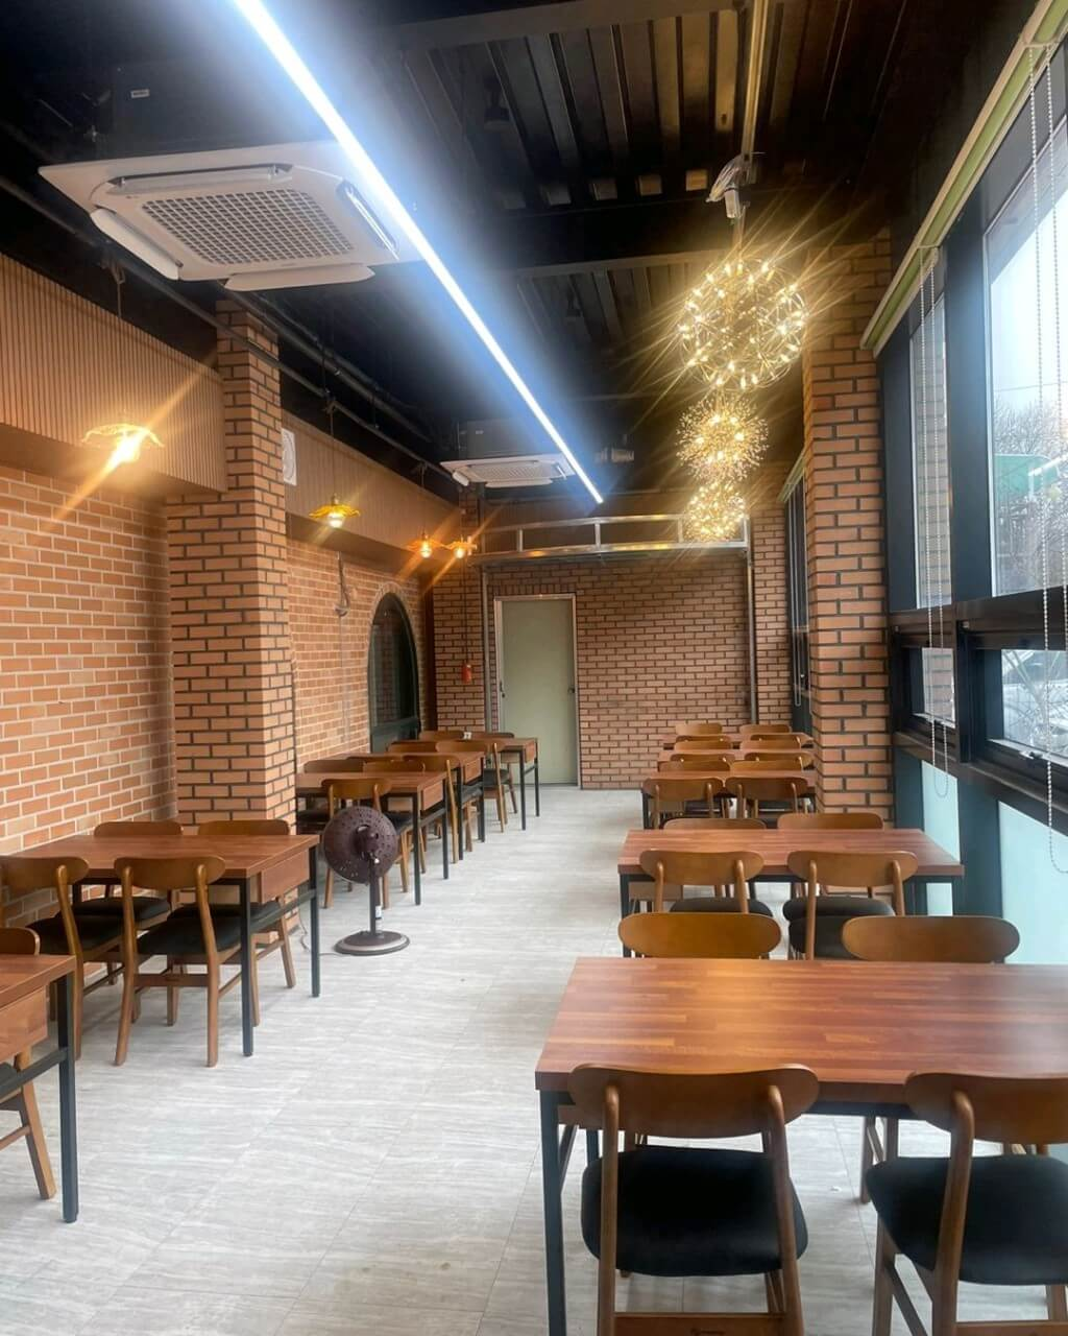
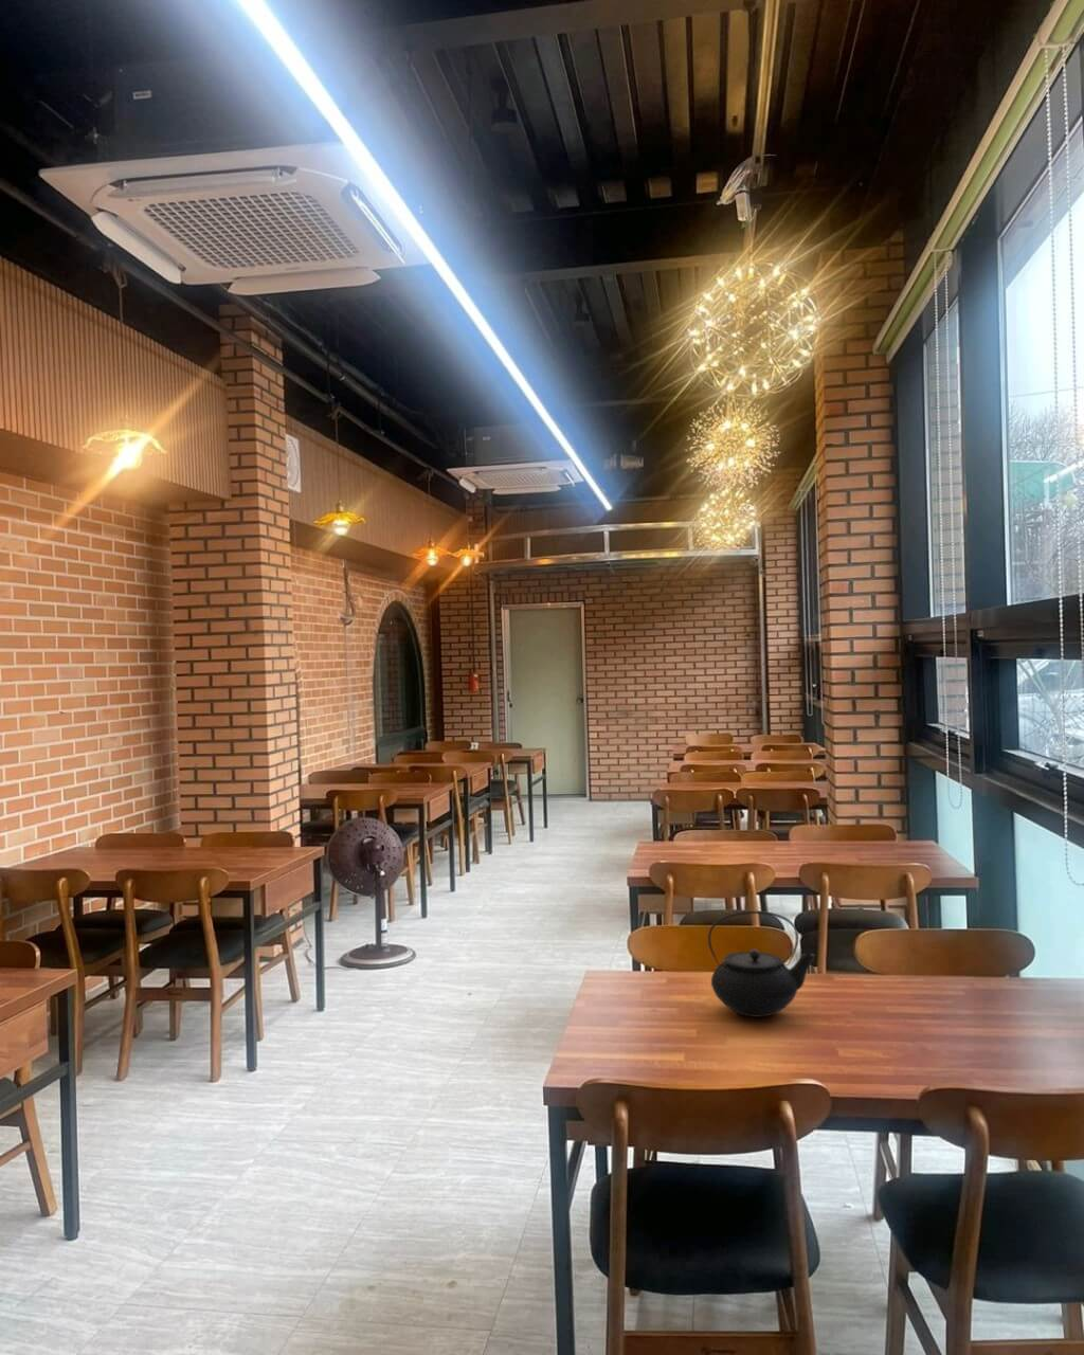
+ teapot (761, 960)
